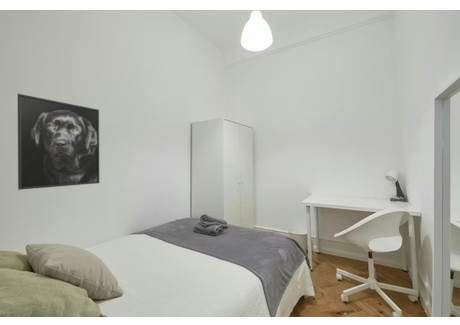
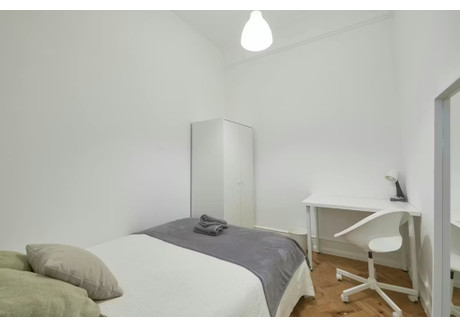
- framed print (63, 144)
